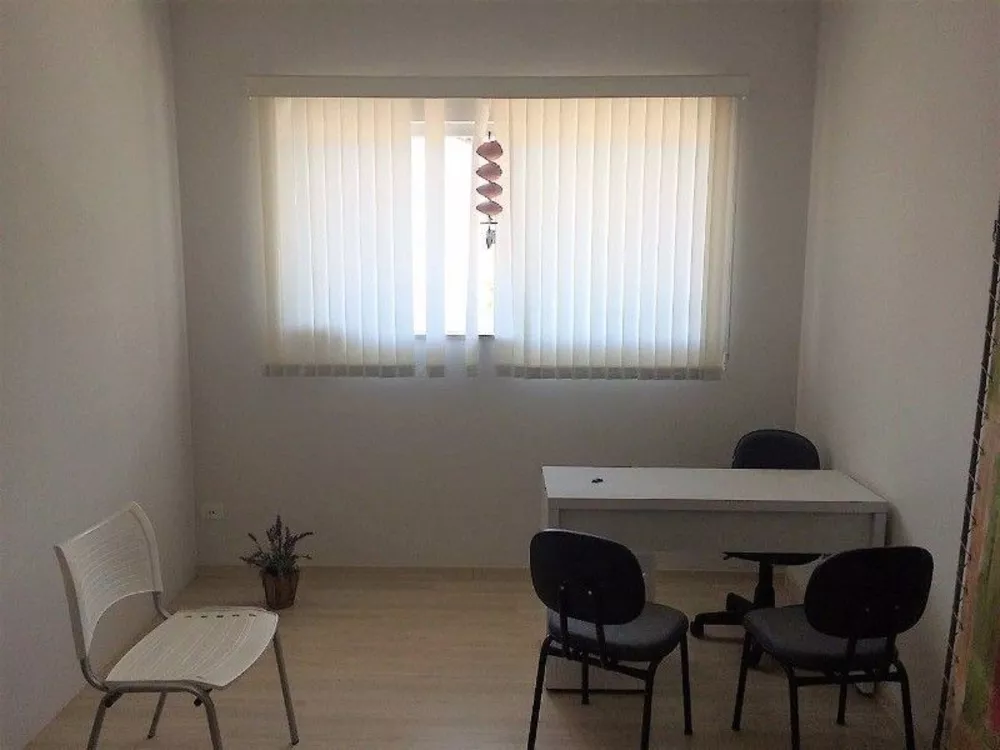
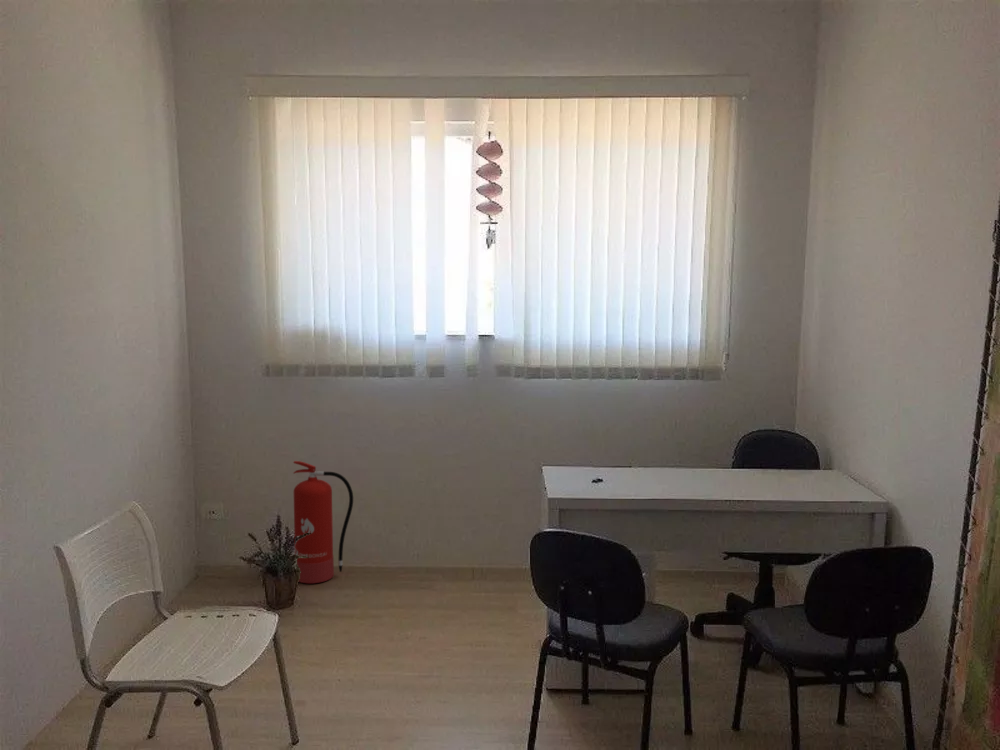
+ fire extinguisher (324, 519)
